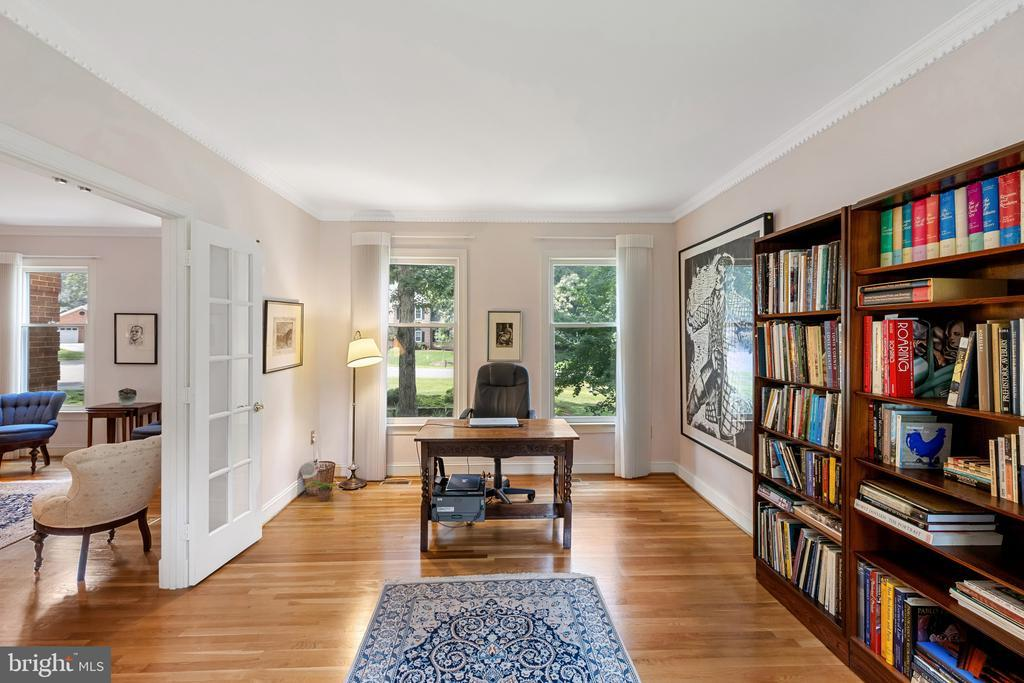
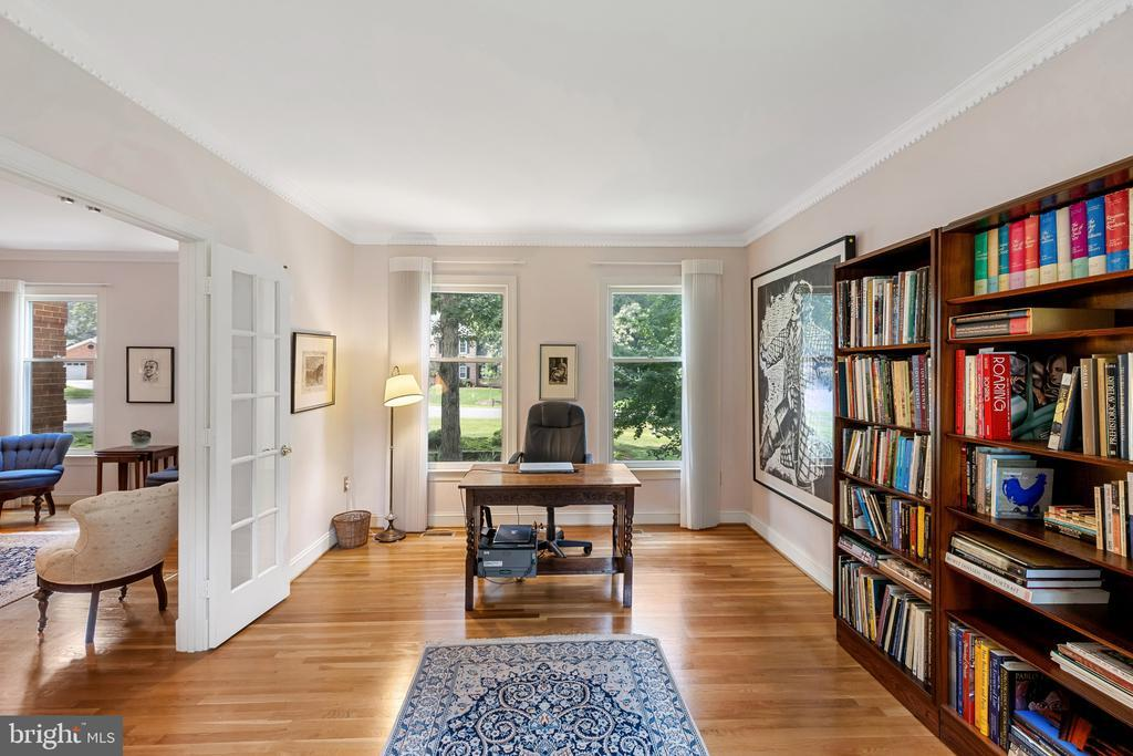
- potted plant (321, 482)
